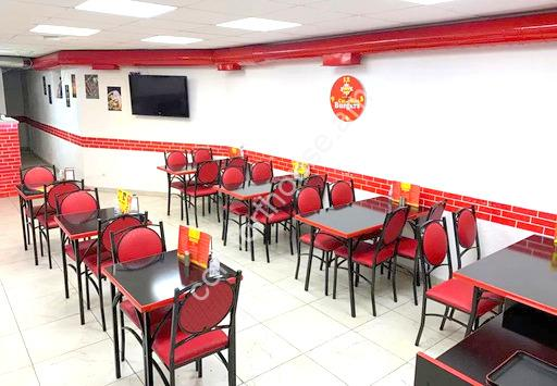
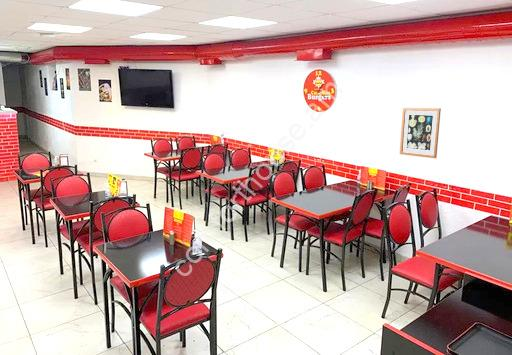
+ wall art (419, 132)
